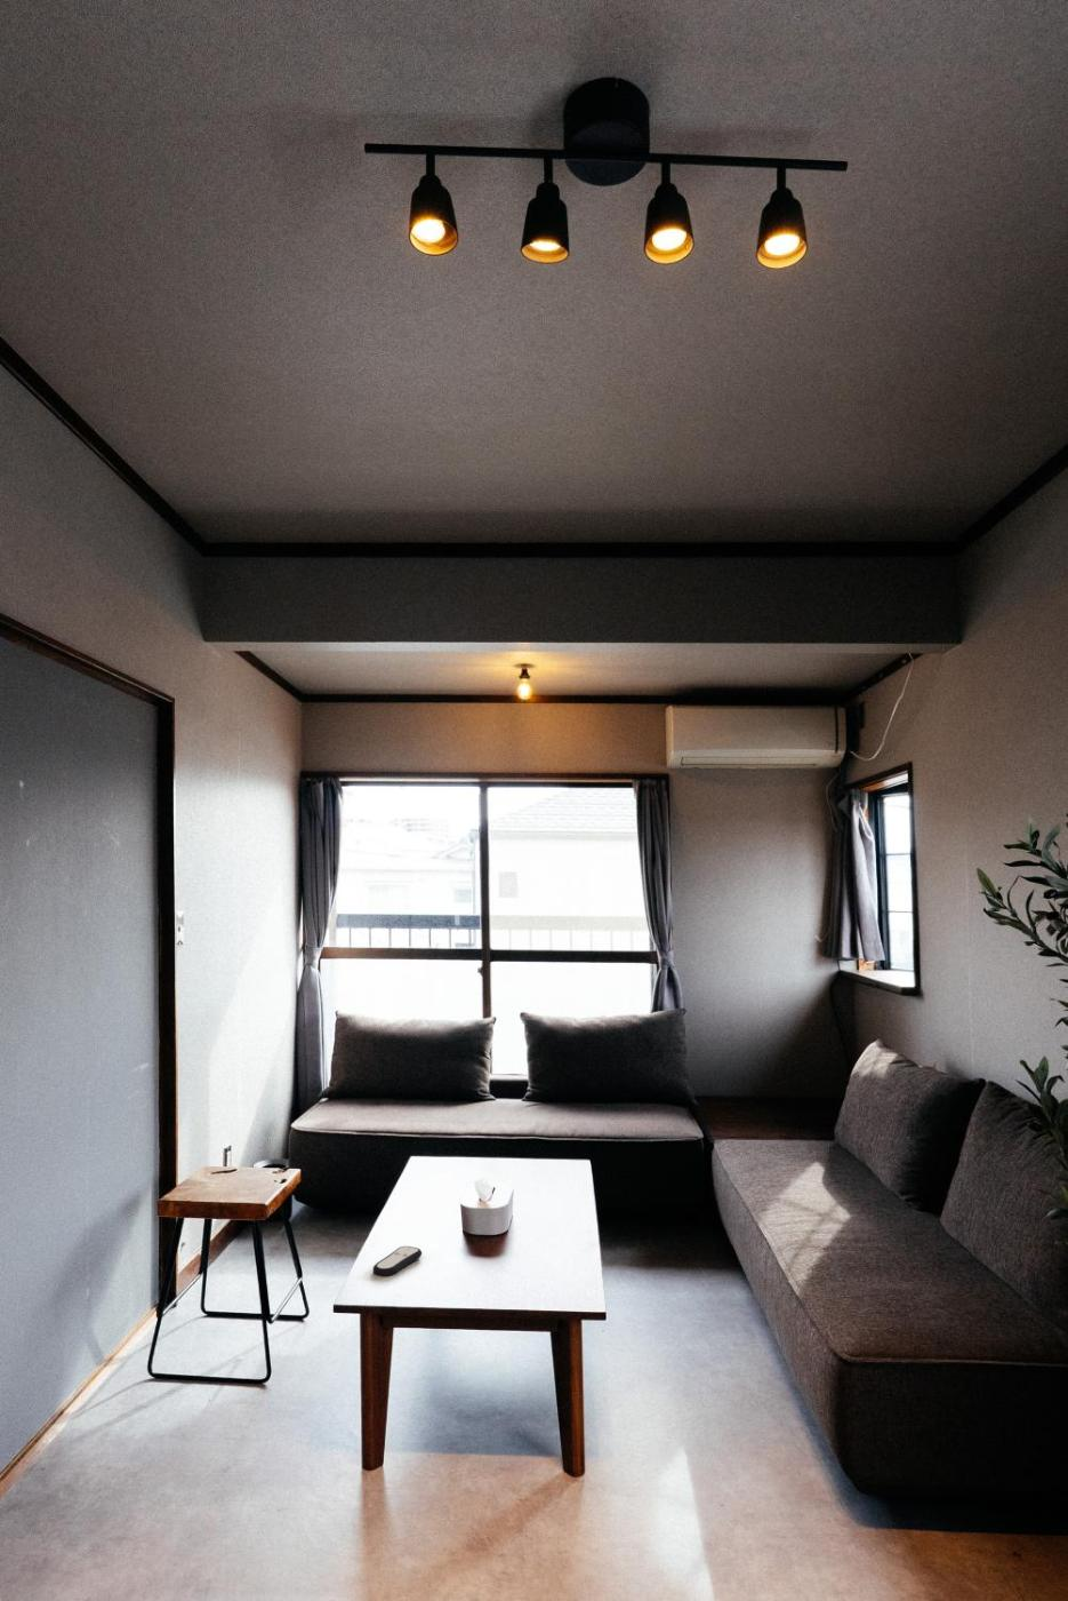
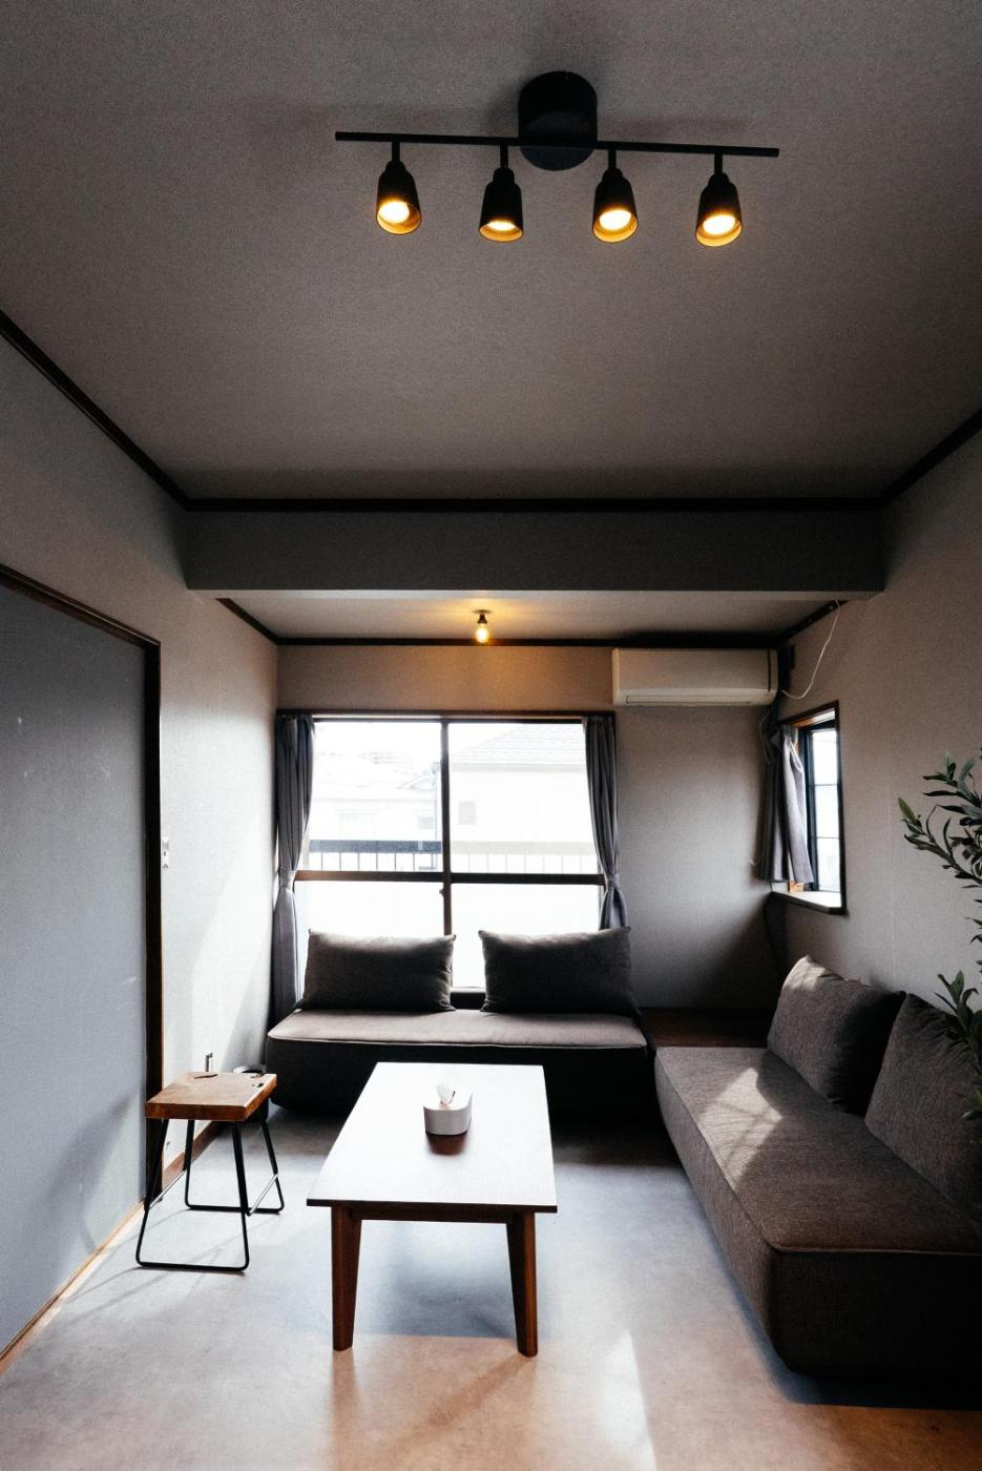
- remote control (397, 1260)
